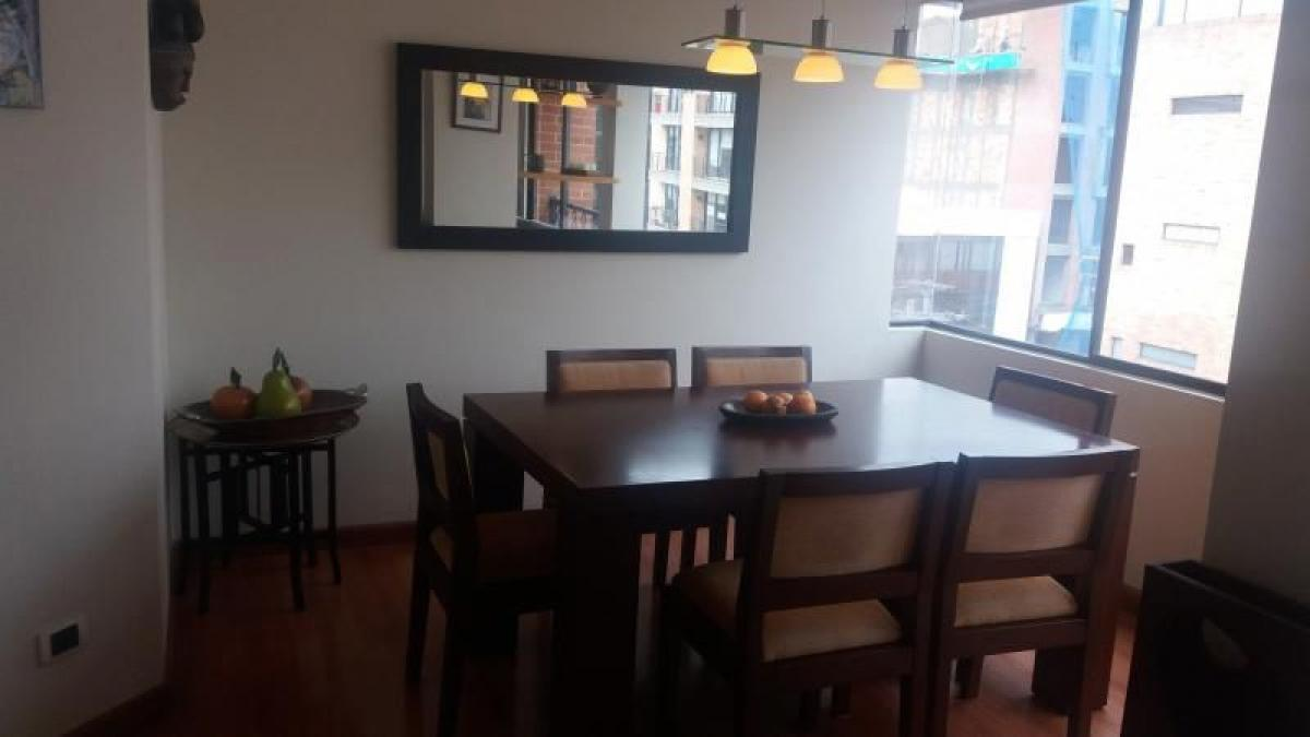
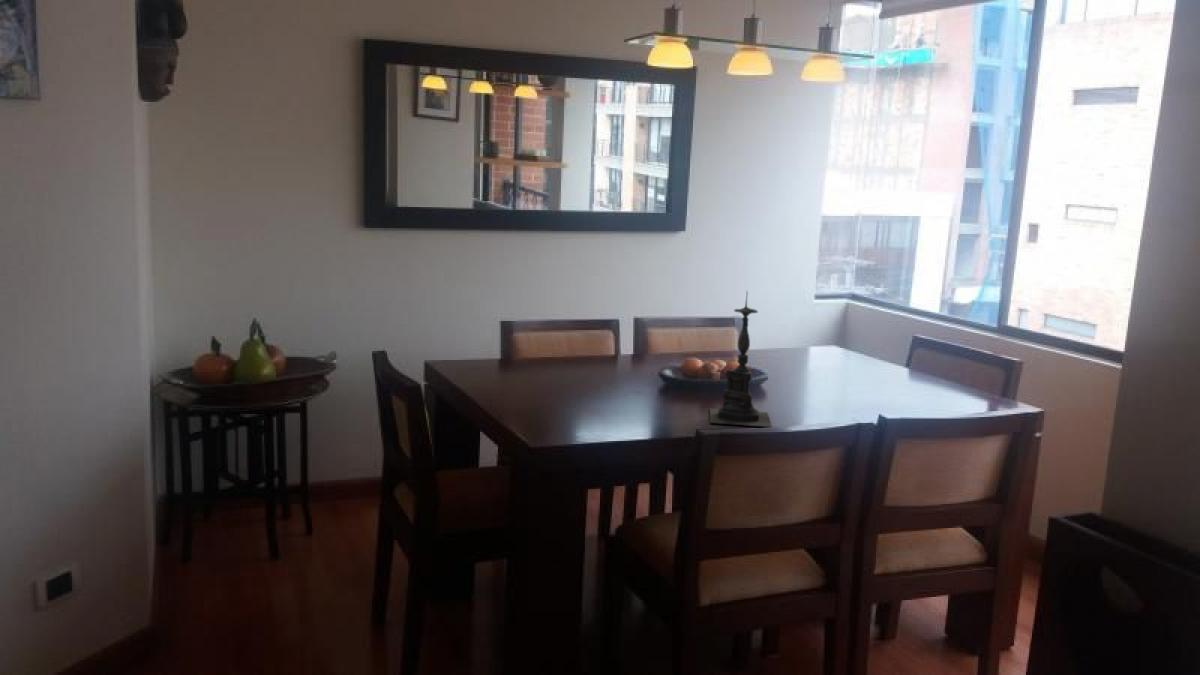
+ candle holder (744, 355)
